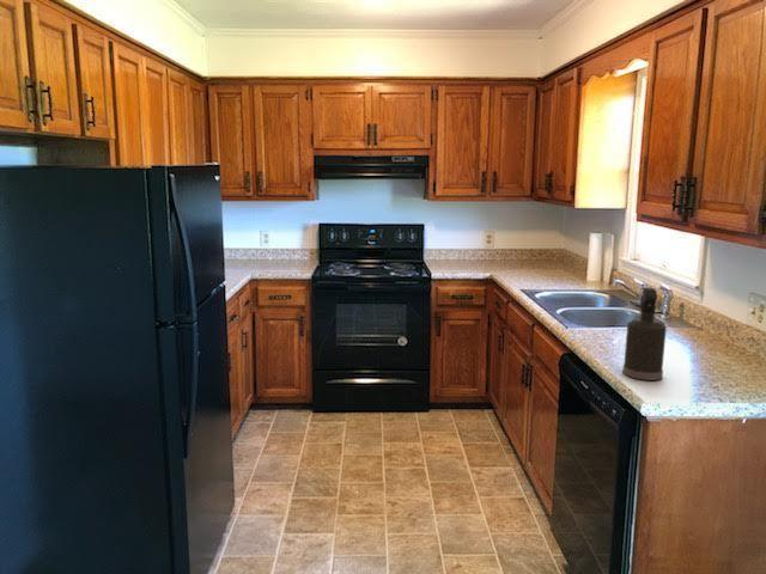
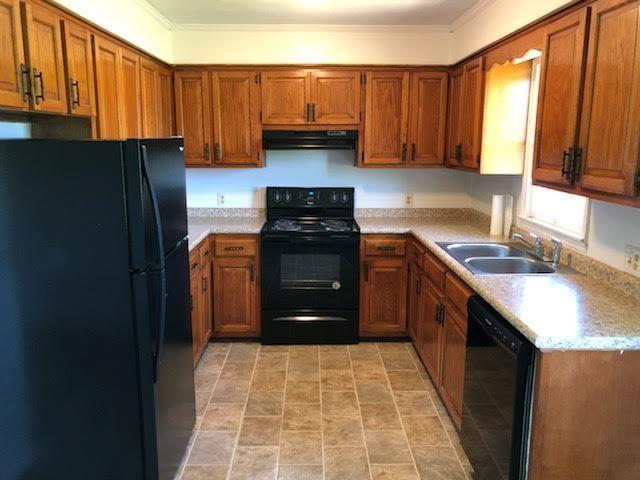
- spray bottle (645, 331)
